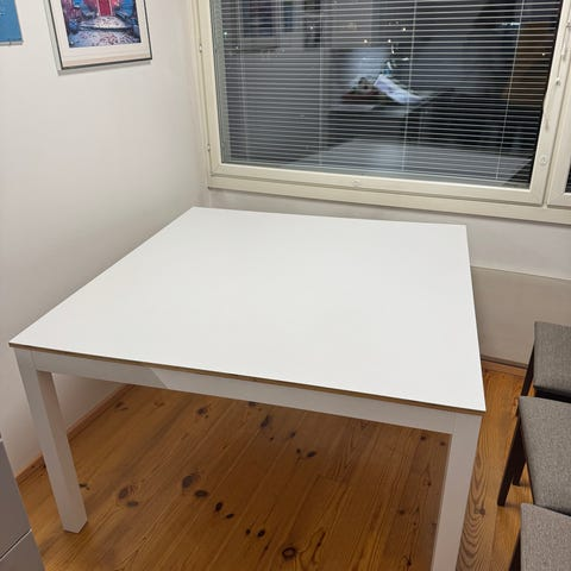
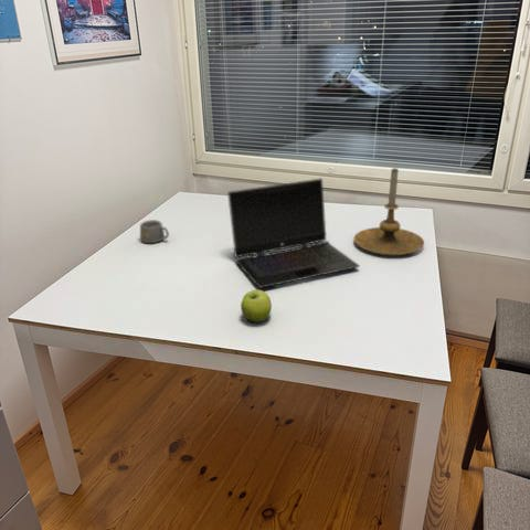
+ mug (155, 232)
+ fruit (256, 305)
+ laptop computer (293, 230)
+ candle holder (391, 206)
